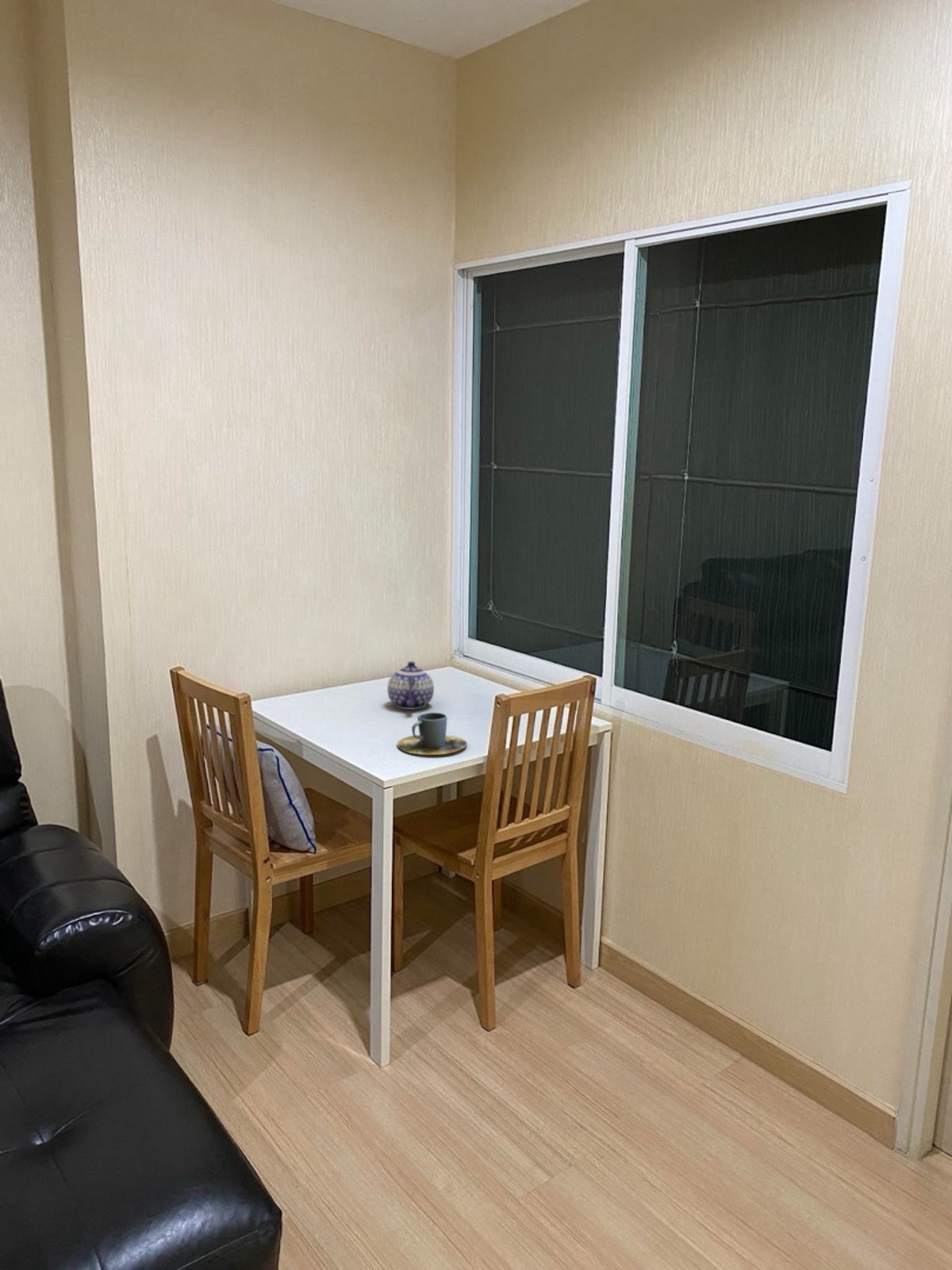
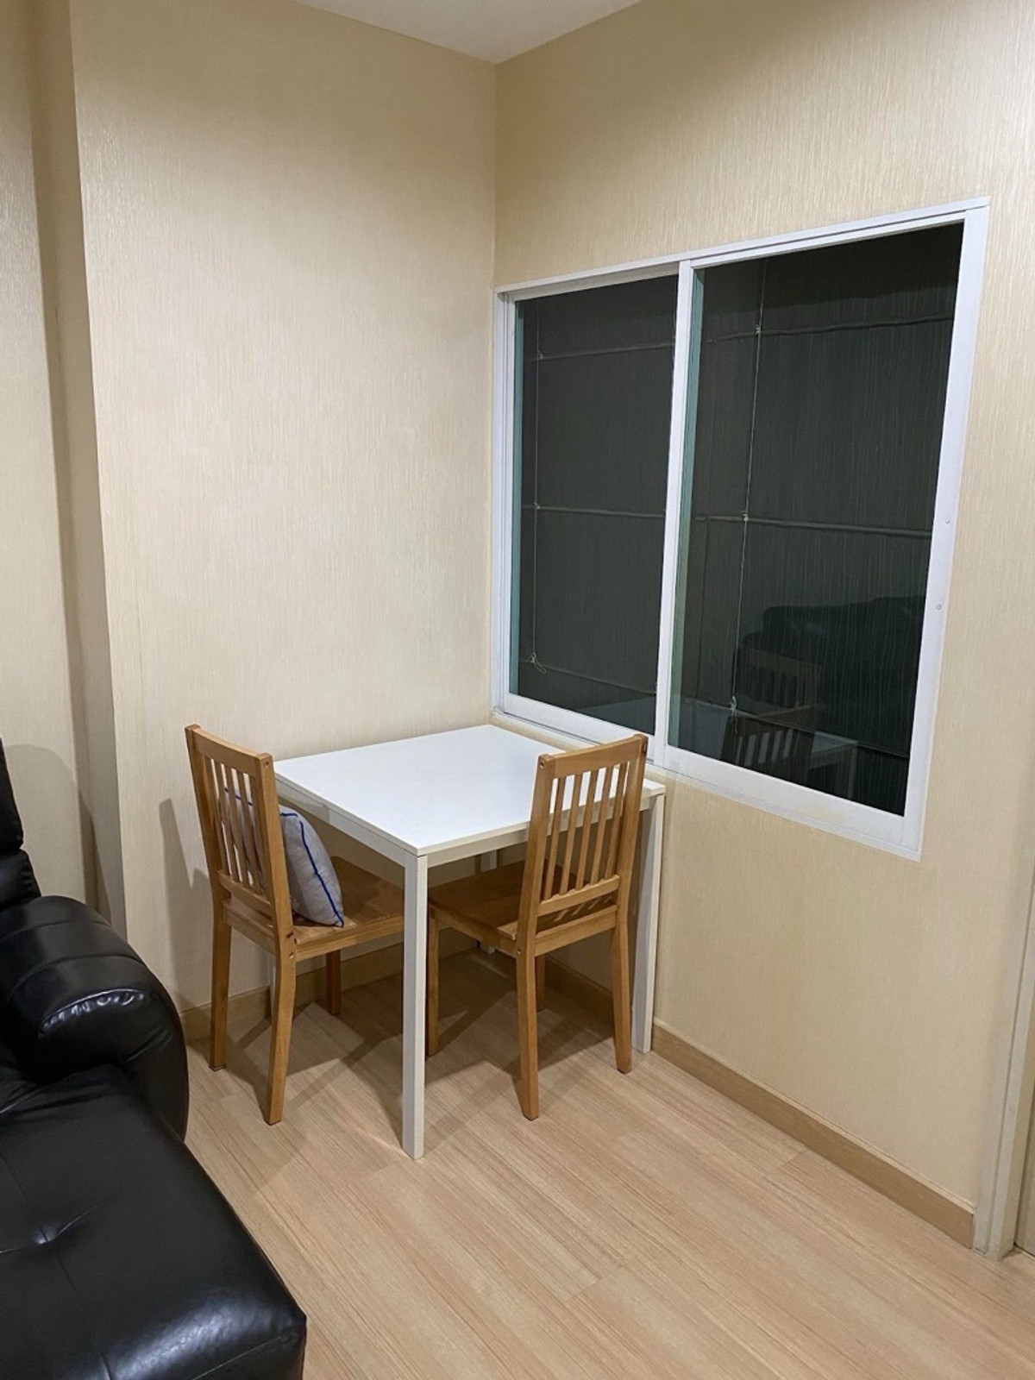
- teapot (410, 683)
- cup (432, 729)
